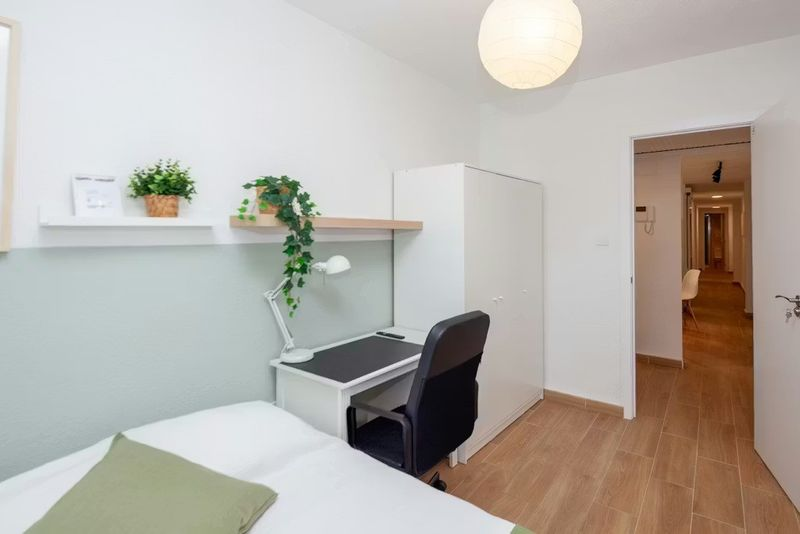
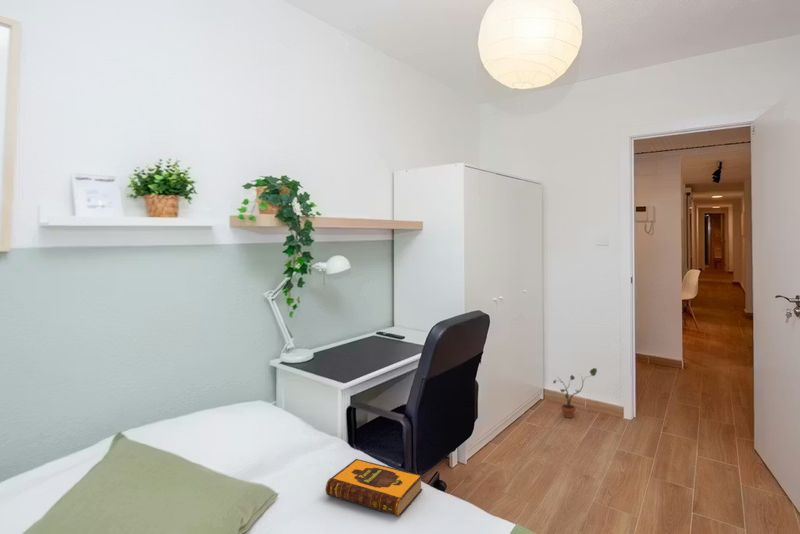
+ potted plant (574, 393)
+ hardback book (374, 486)
